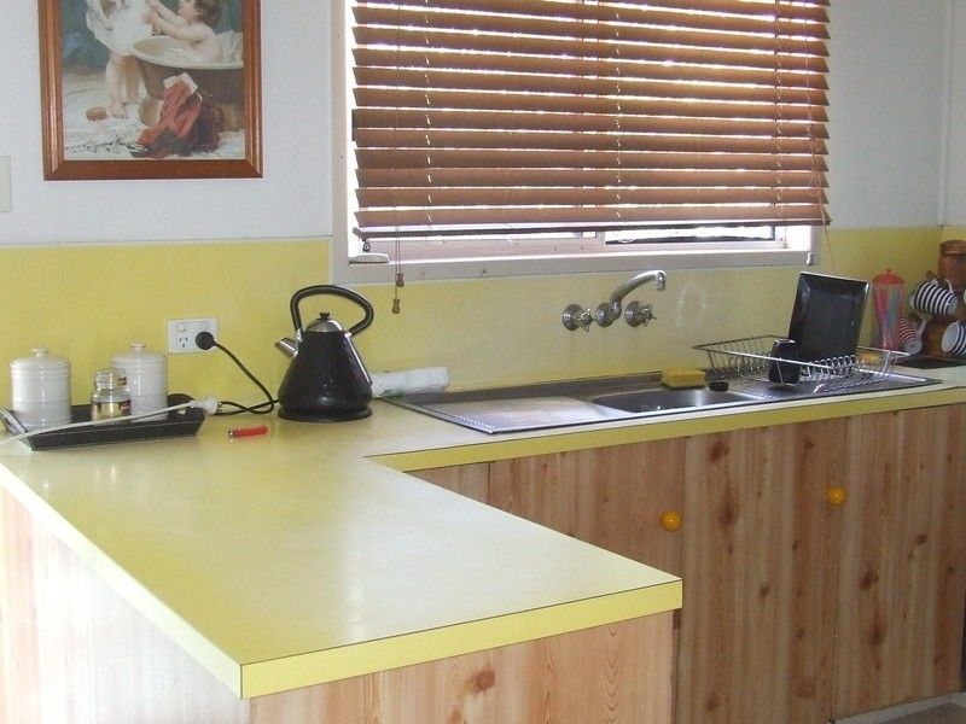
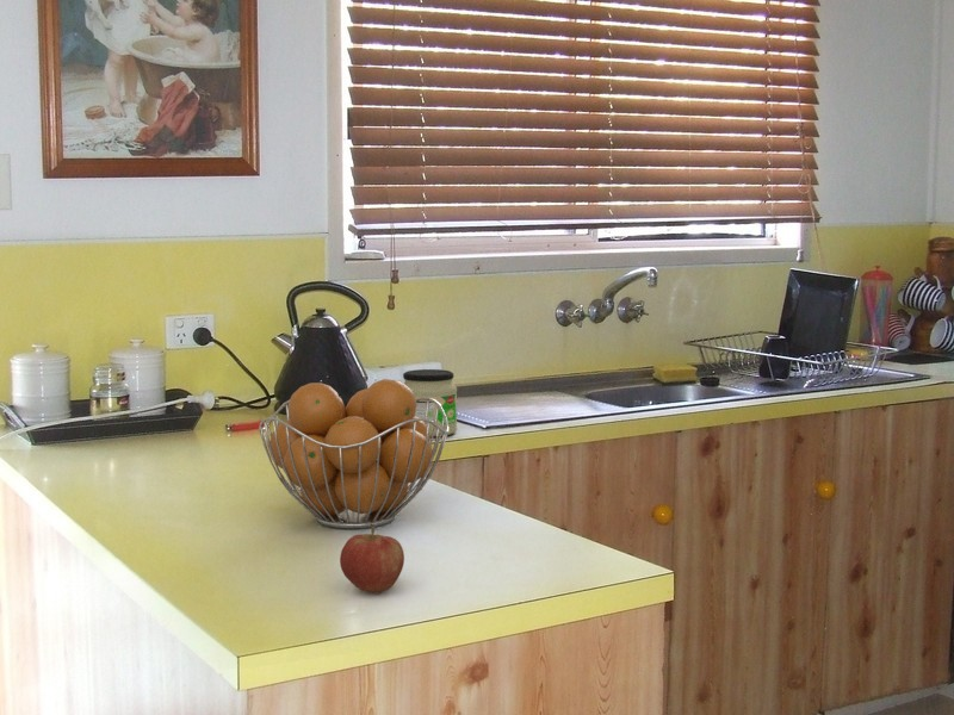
+ apple (372, 558)
+ jar (429, 402)
+ fruit basket (354, 449)
